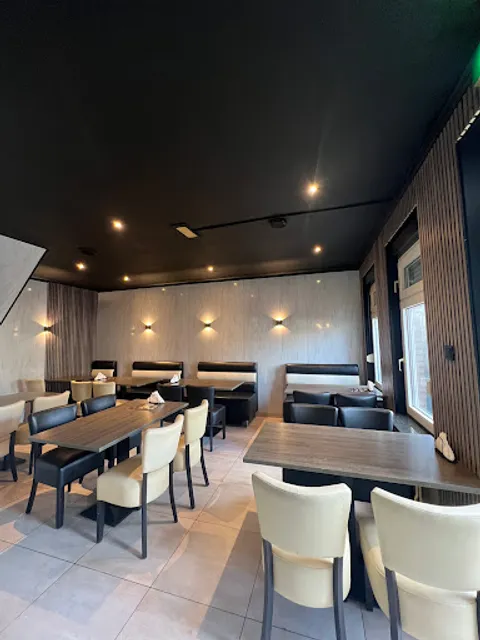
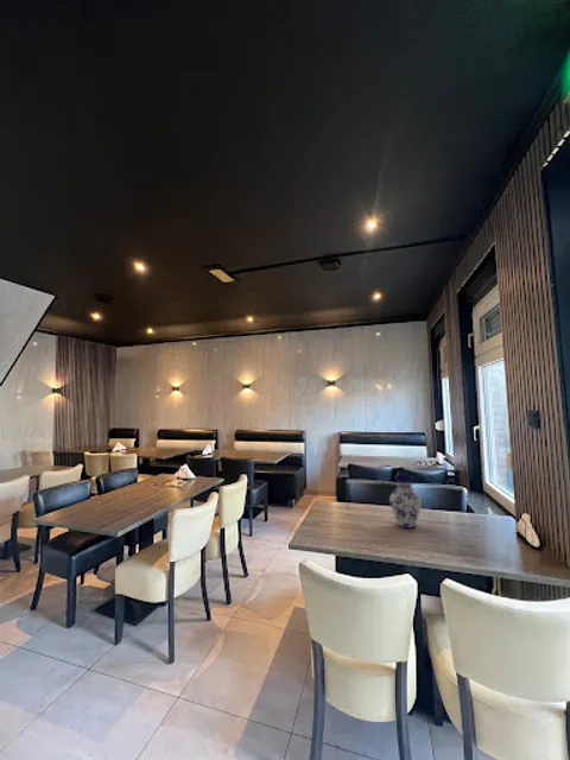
+ vase (405, 500)
